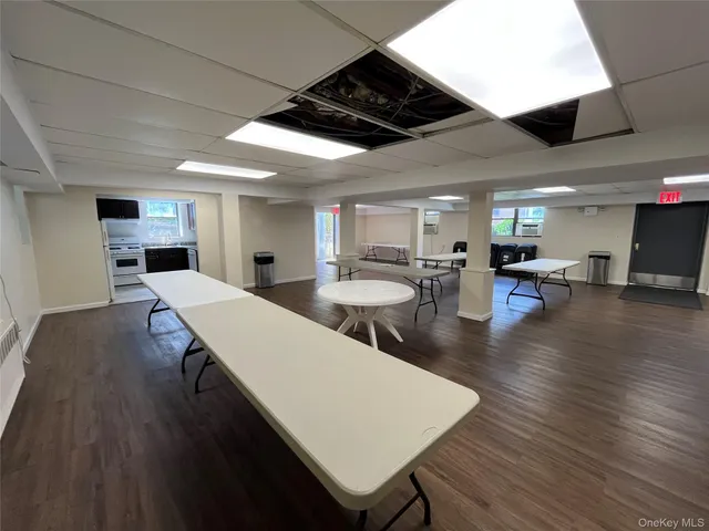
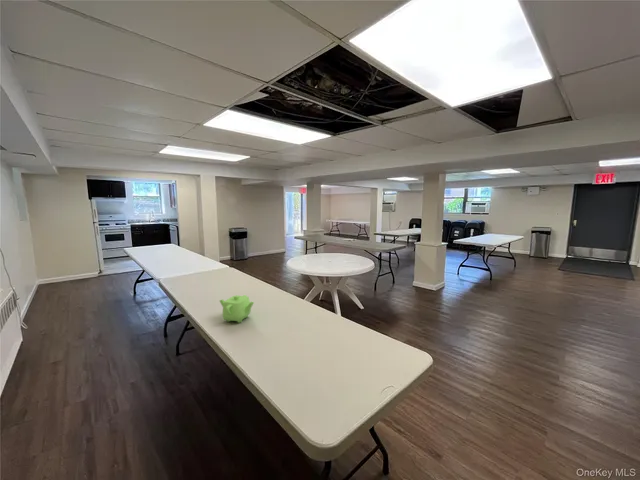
+ teapot (236, 307)
